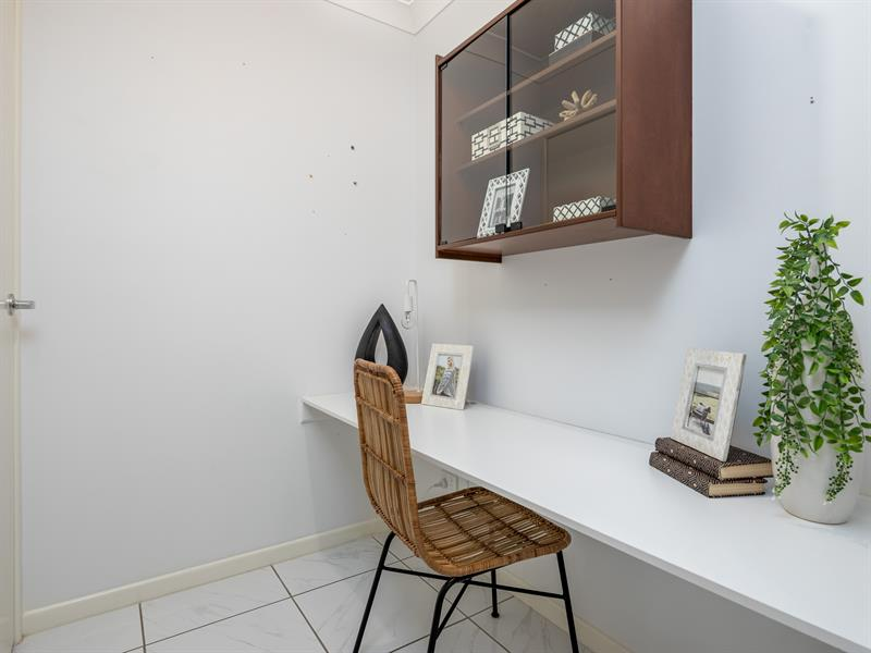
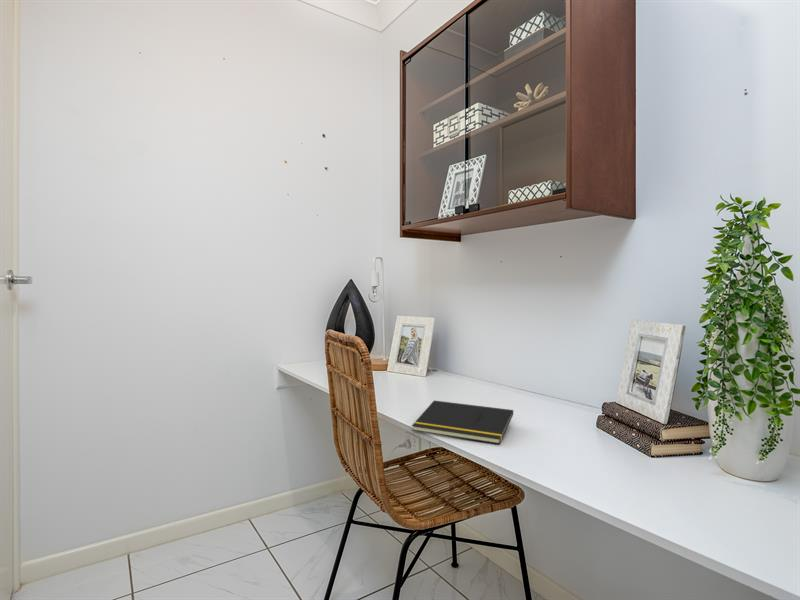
+ notepad (463, 420)
